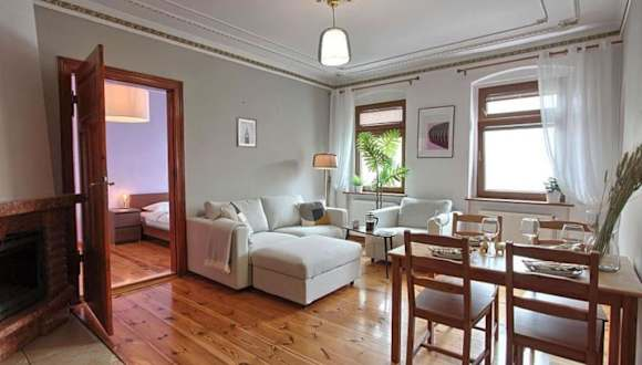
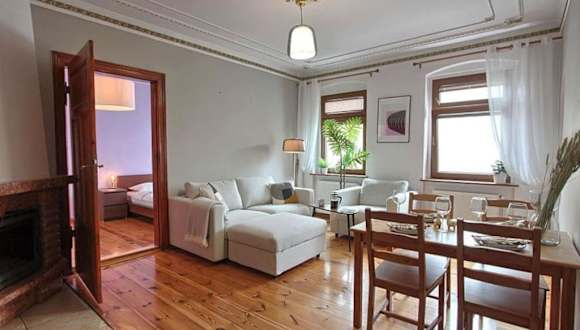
- wall art (247, 133)
